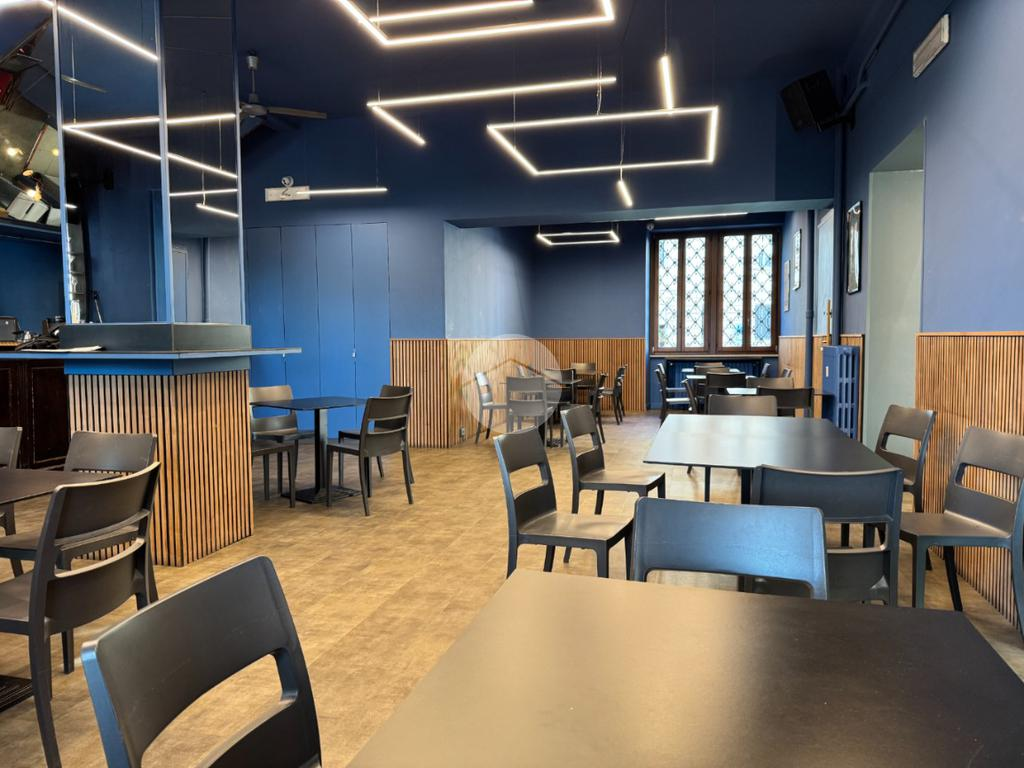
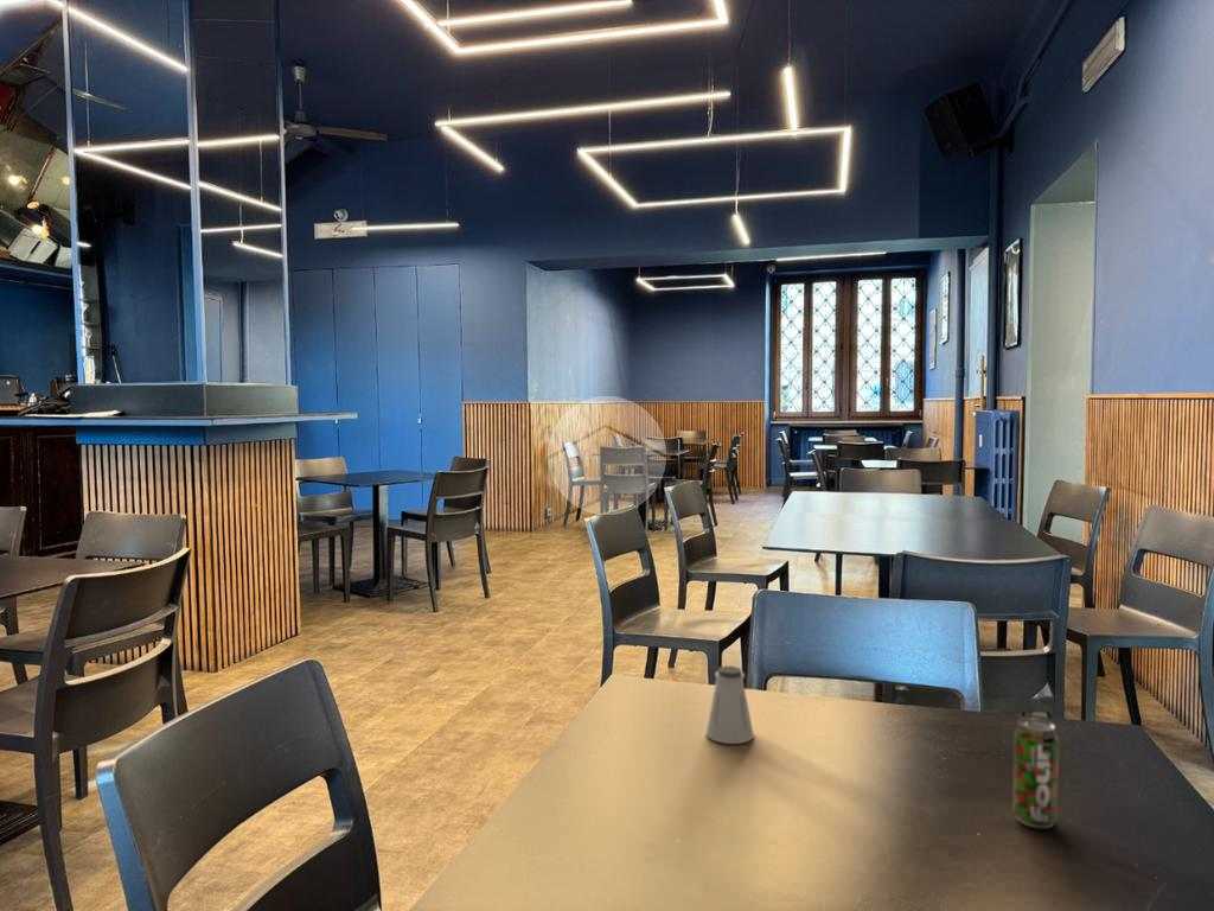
+ saltshaker (729, 701)
+ beverage can (1035, 771)
